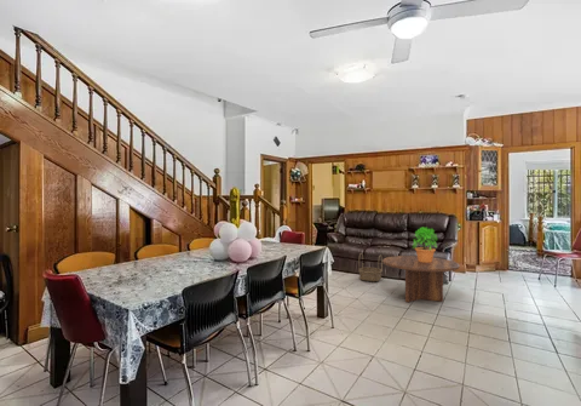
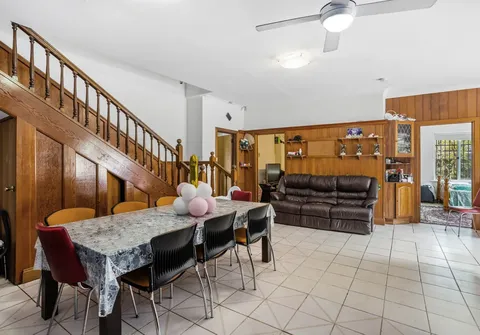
- potted plant (424, 242)
- coffee table (419, 279)
- basket (370, 268)
